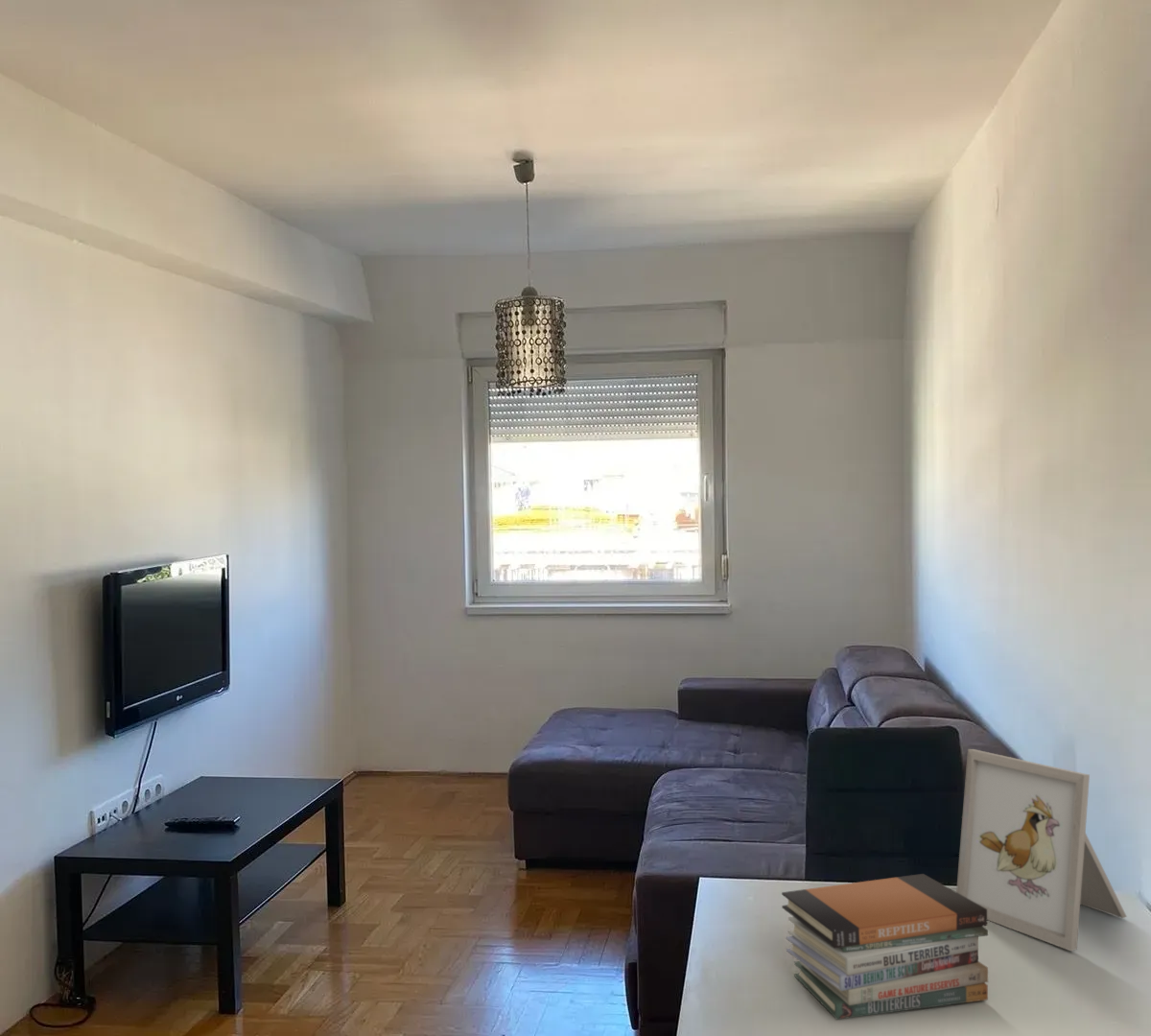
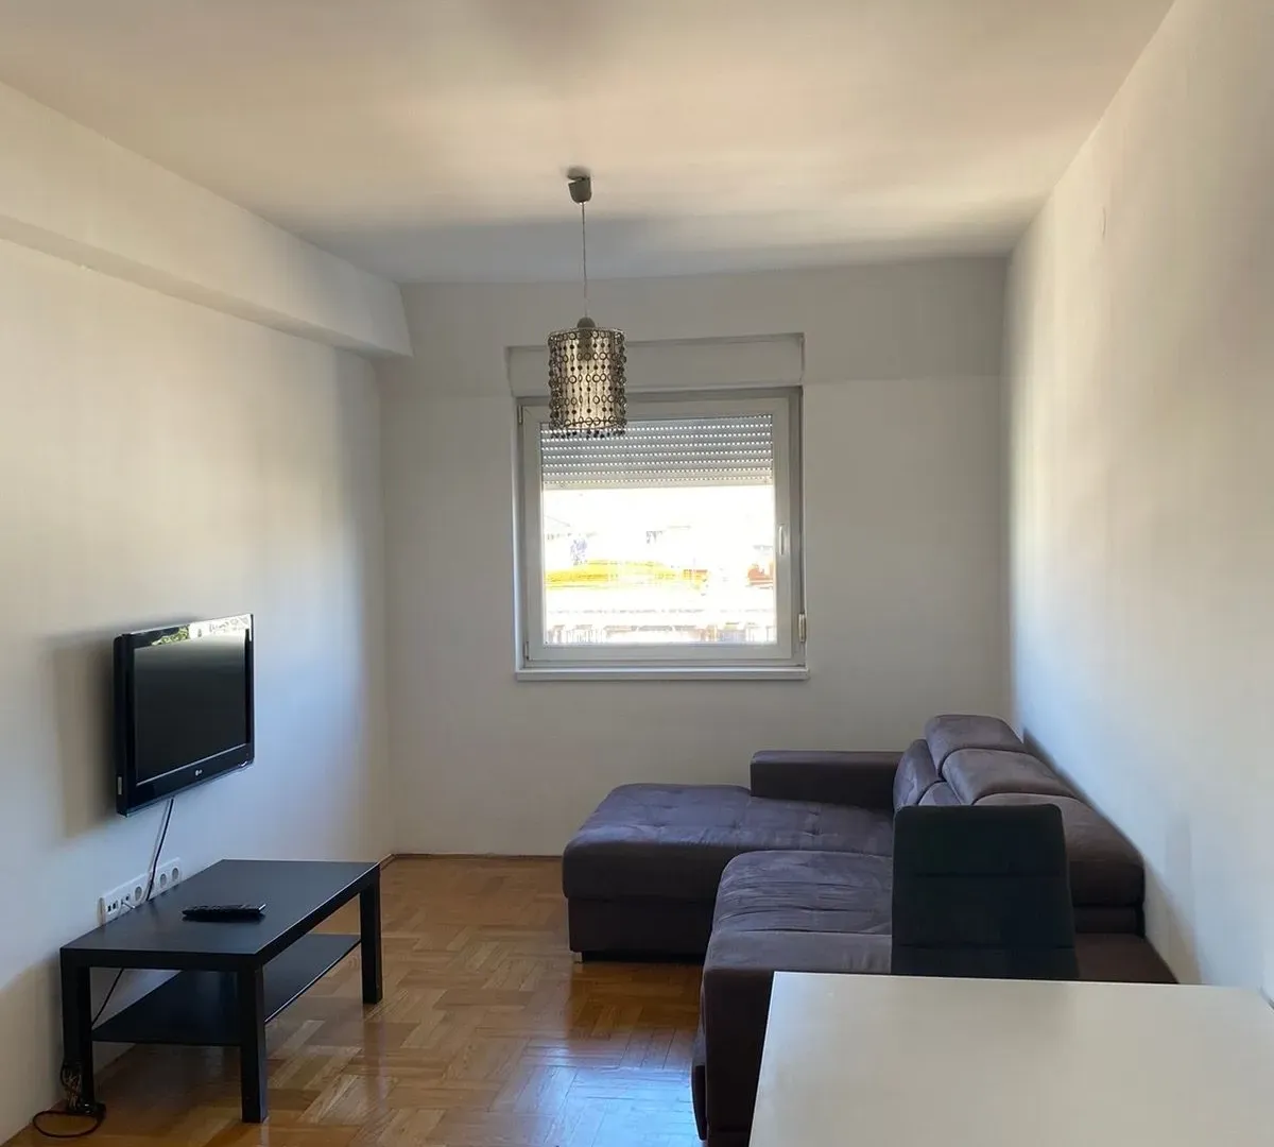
- picture frame (1045, 836)
- book stack (882, 944)
